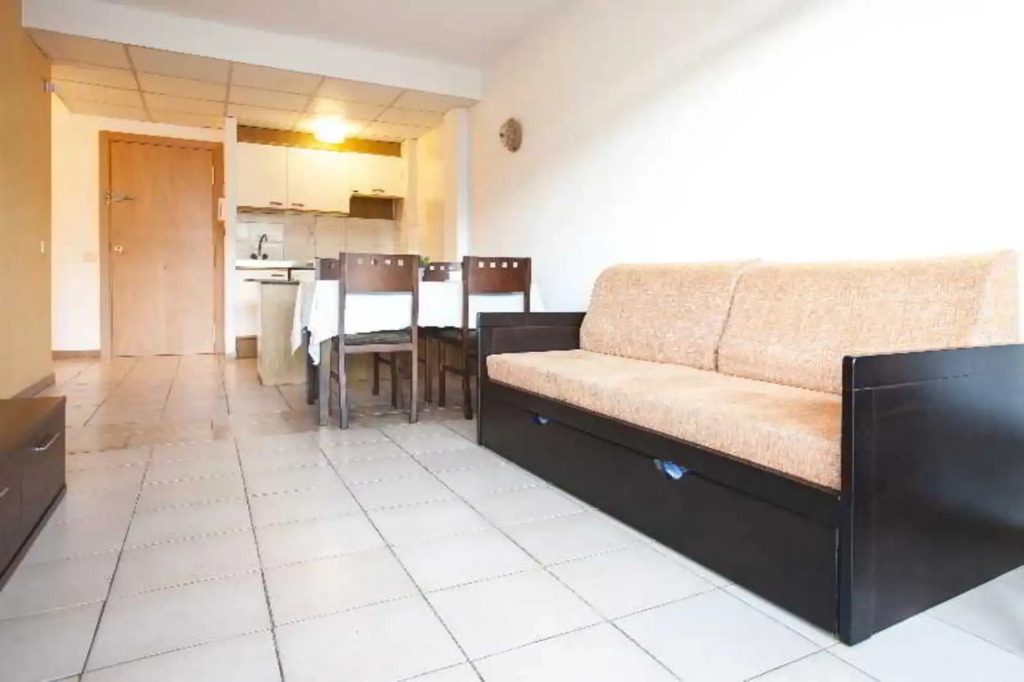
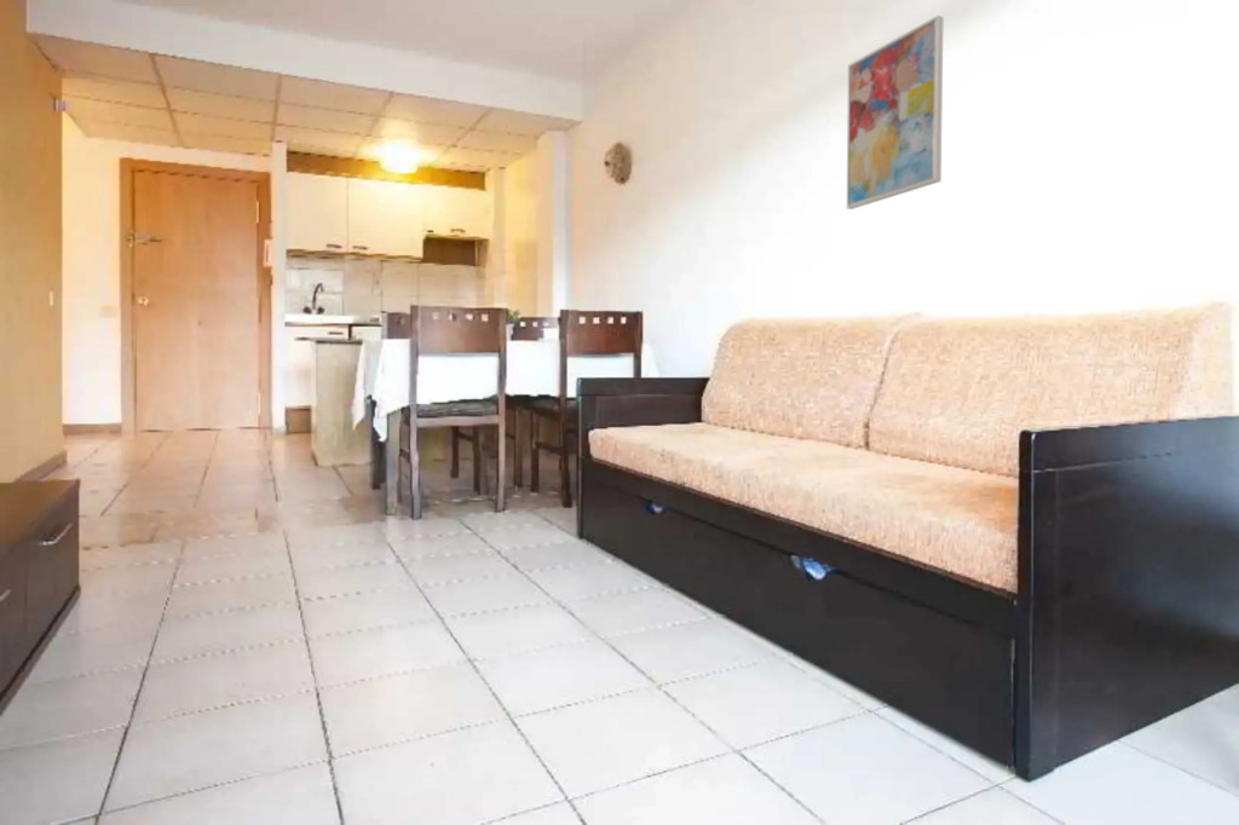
+ wall art (891, 119)
